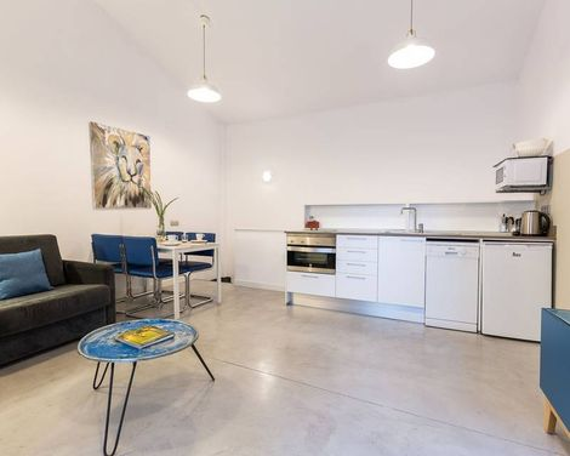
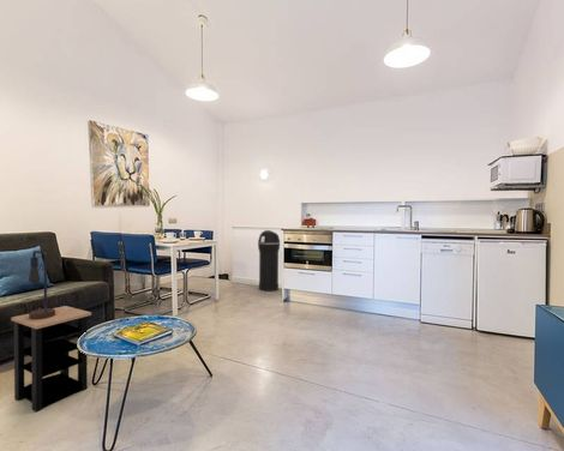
+ table lamp (37, 281)
+ trash can (268, 259)
+ side table (52, 354)
